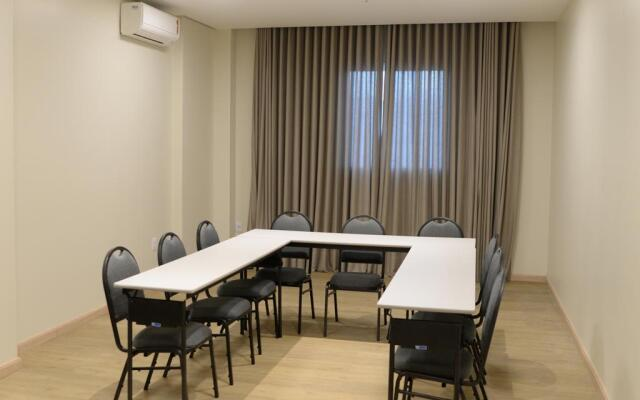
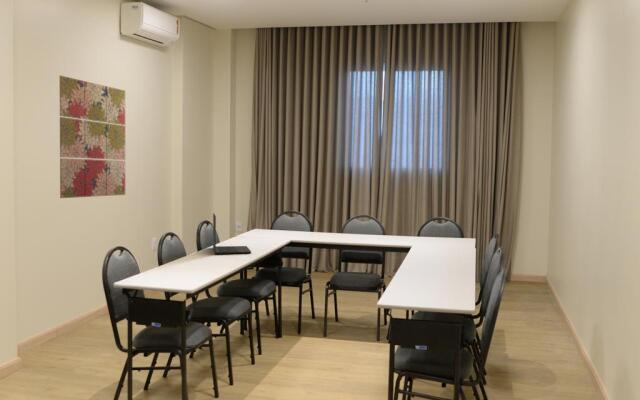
+ wall art (95, 140)
+ laptop (231, 246)
